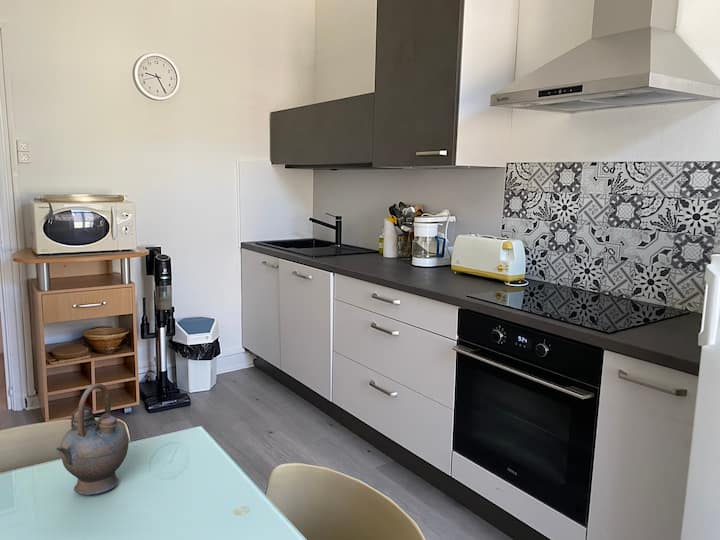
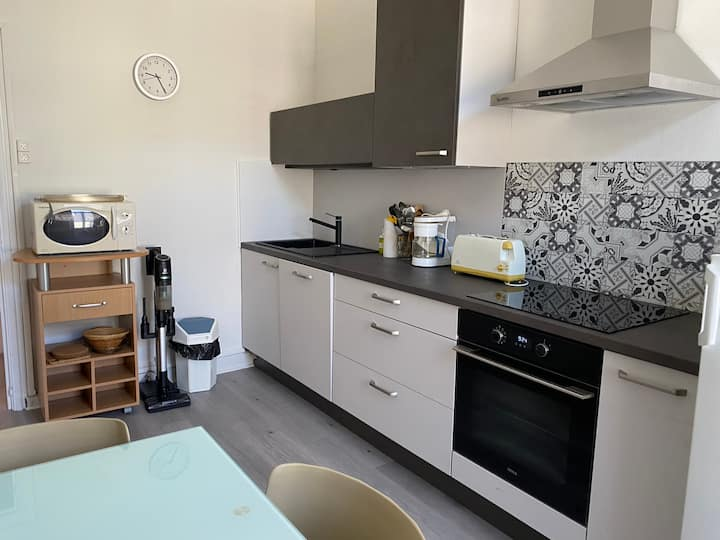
- teapot (88, 438)
